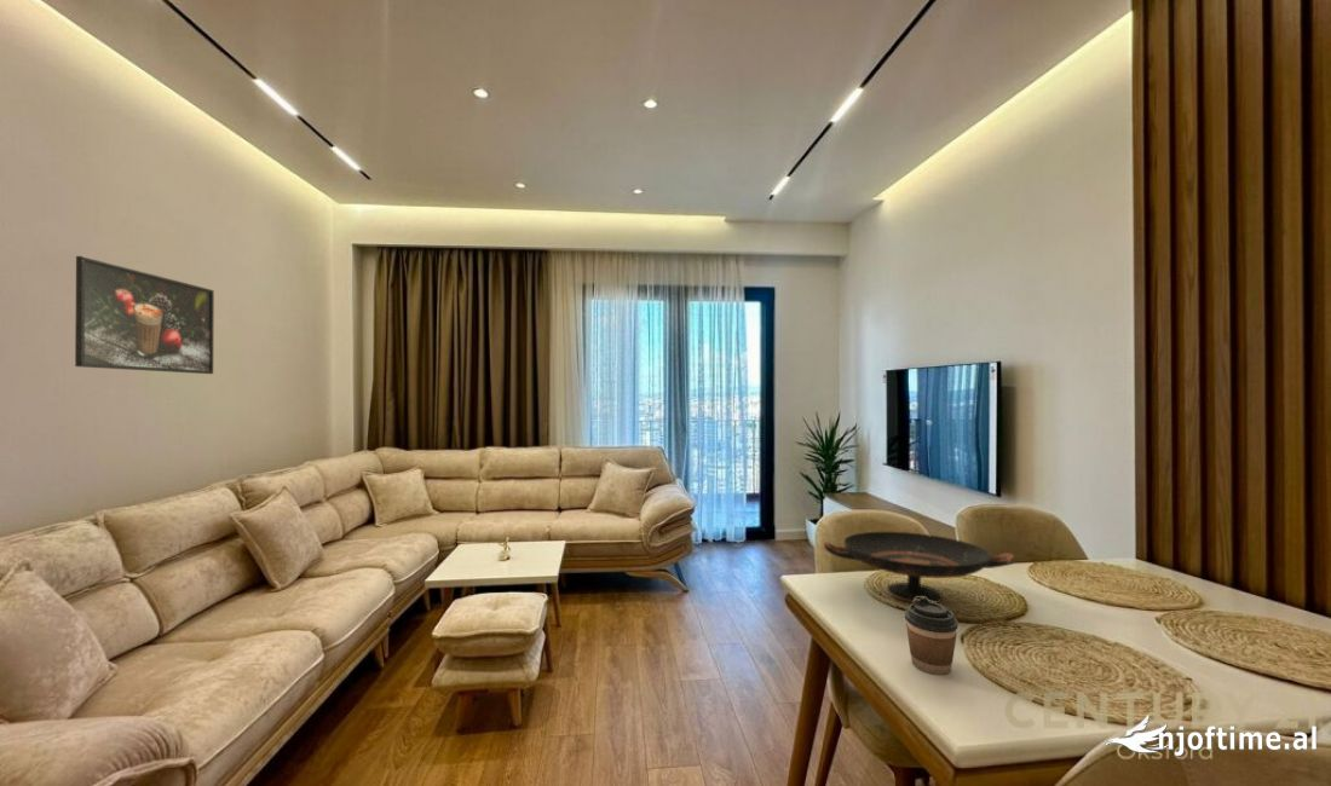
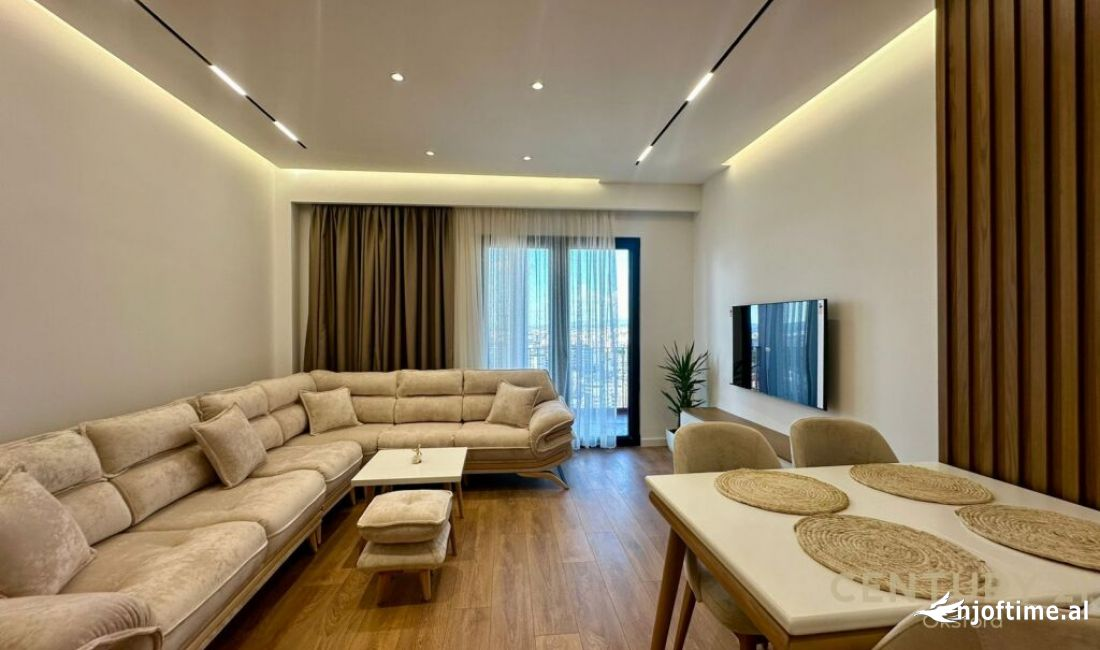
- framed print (154, 323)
- coffee cup (930, 634)
- decorative bowl (914, 568)
